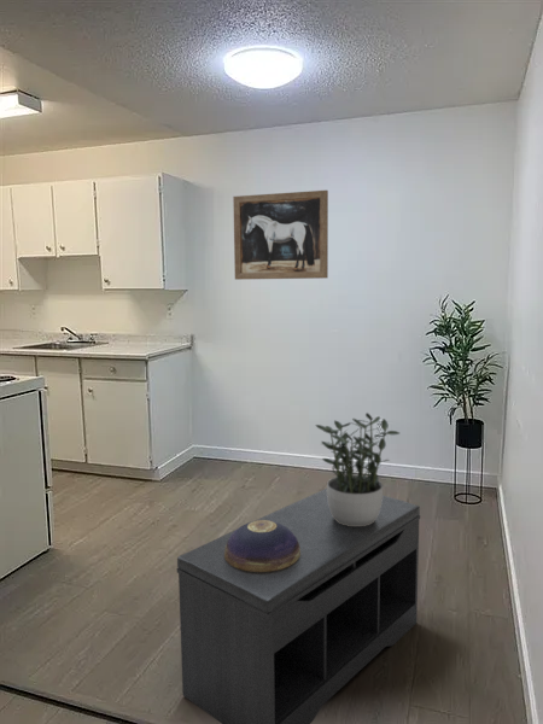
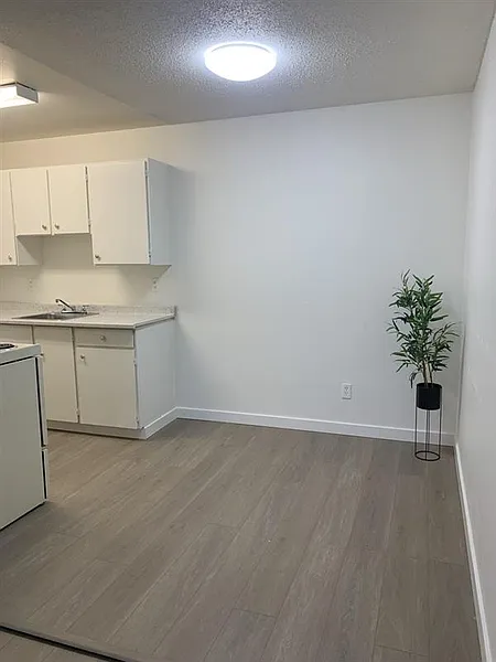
- decorative bowl (262, 537)
- potted plant (357, 467)
- bench (310, 592)
- wall art (279, 237)
